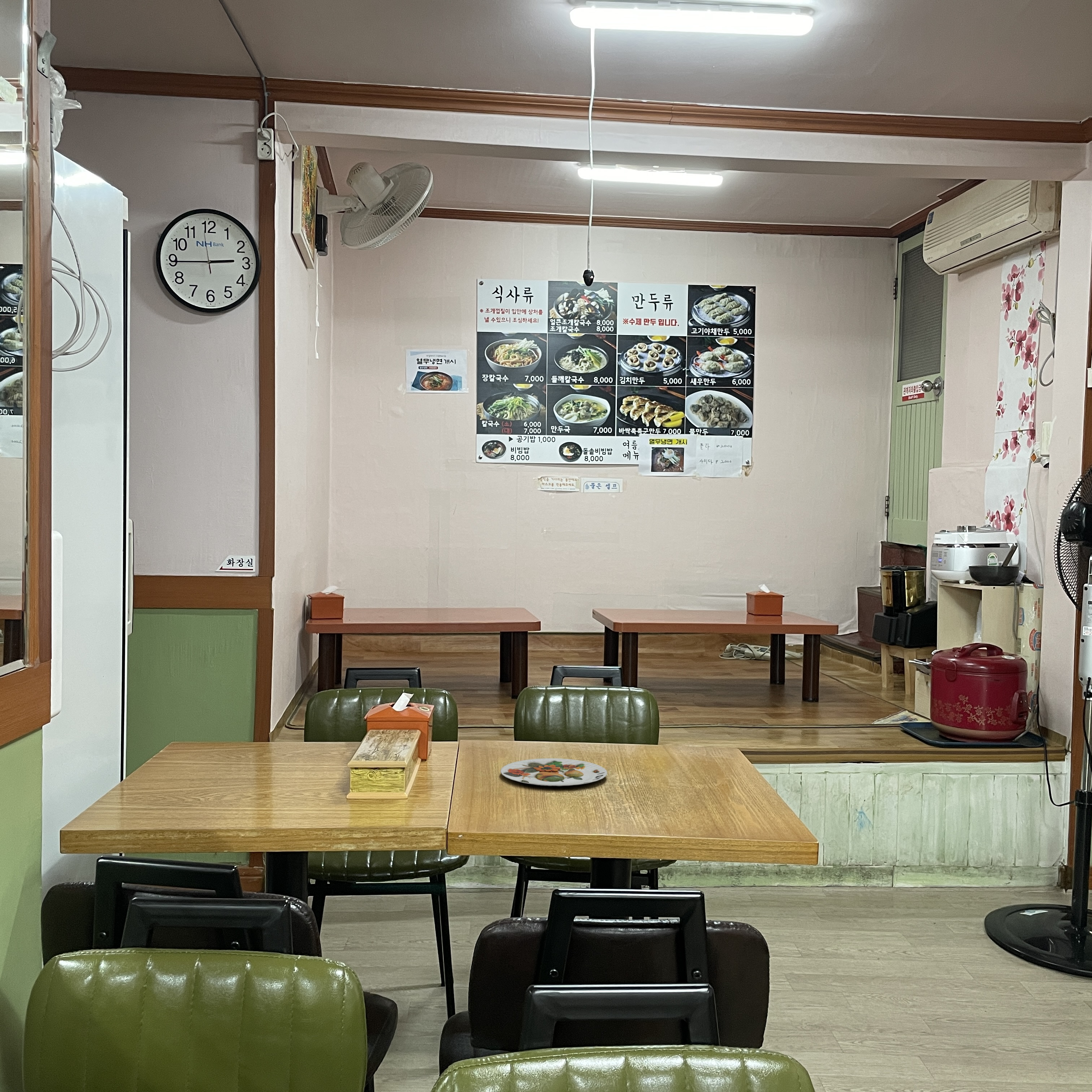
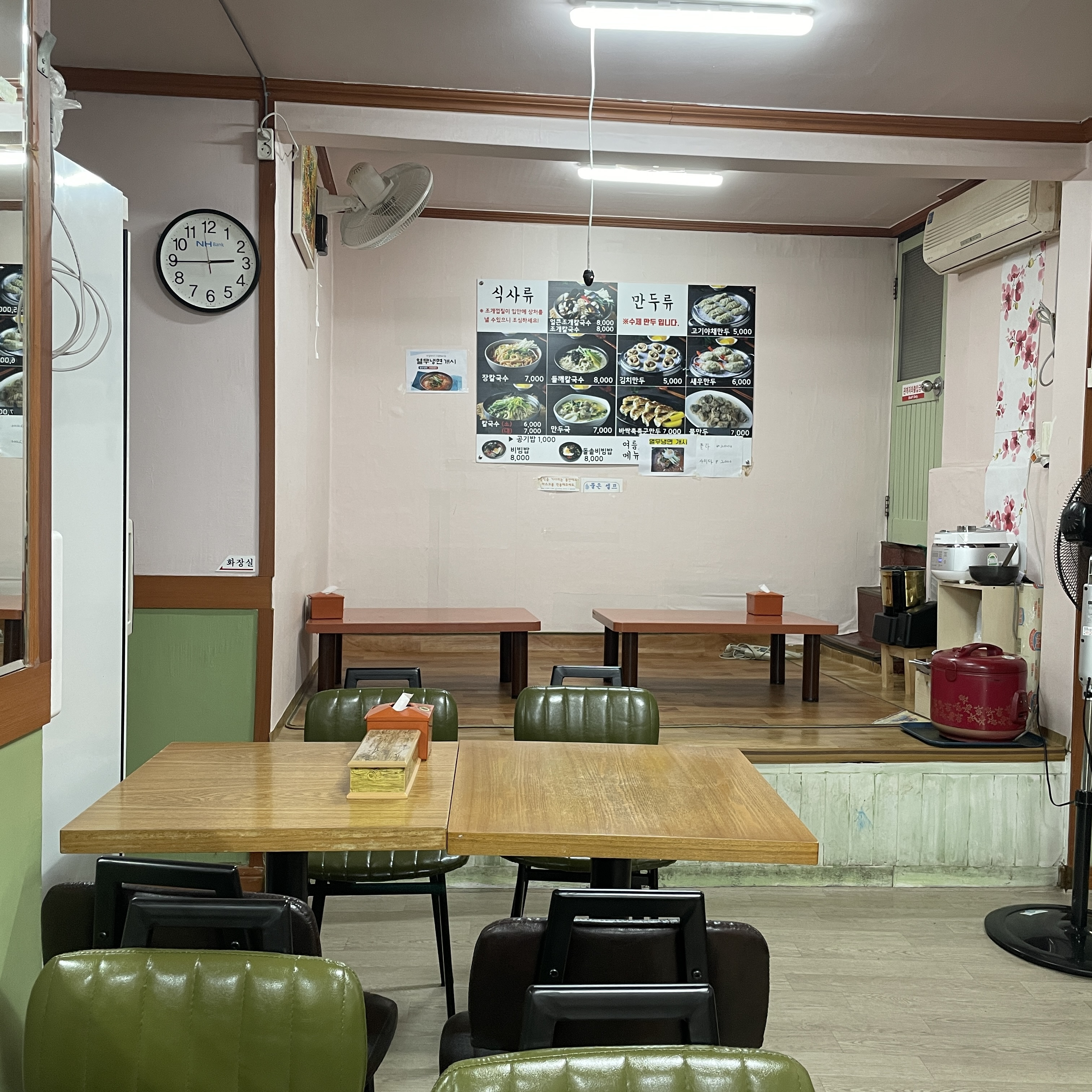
- plate (554, 773)
